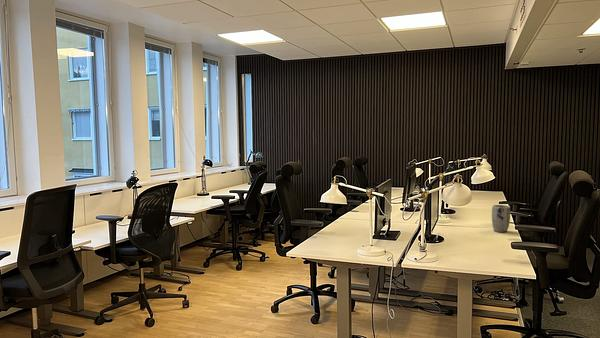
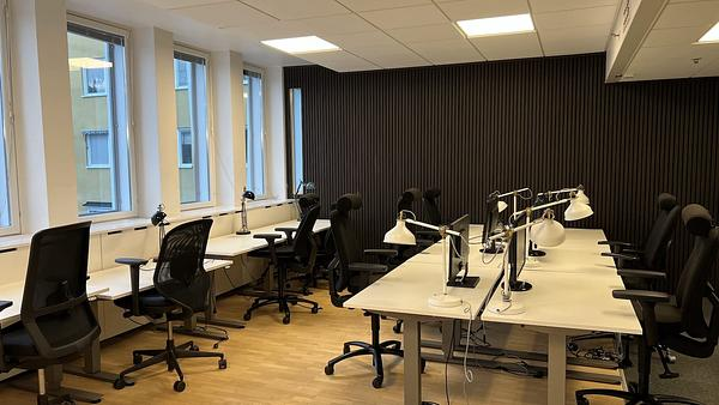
- plant pot (500, 218)
